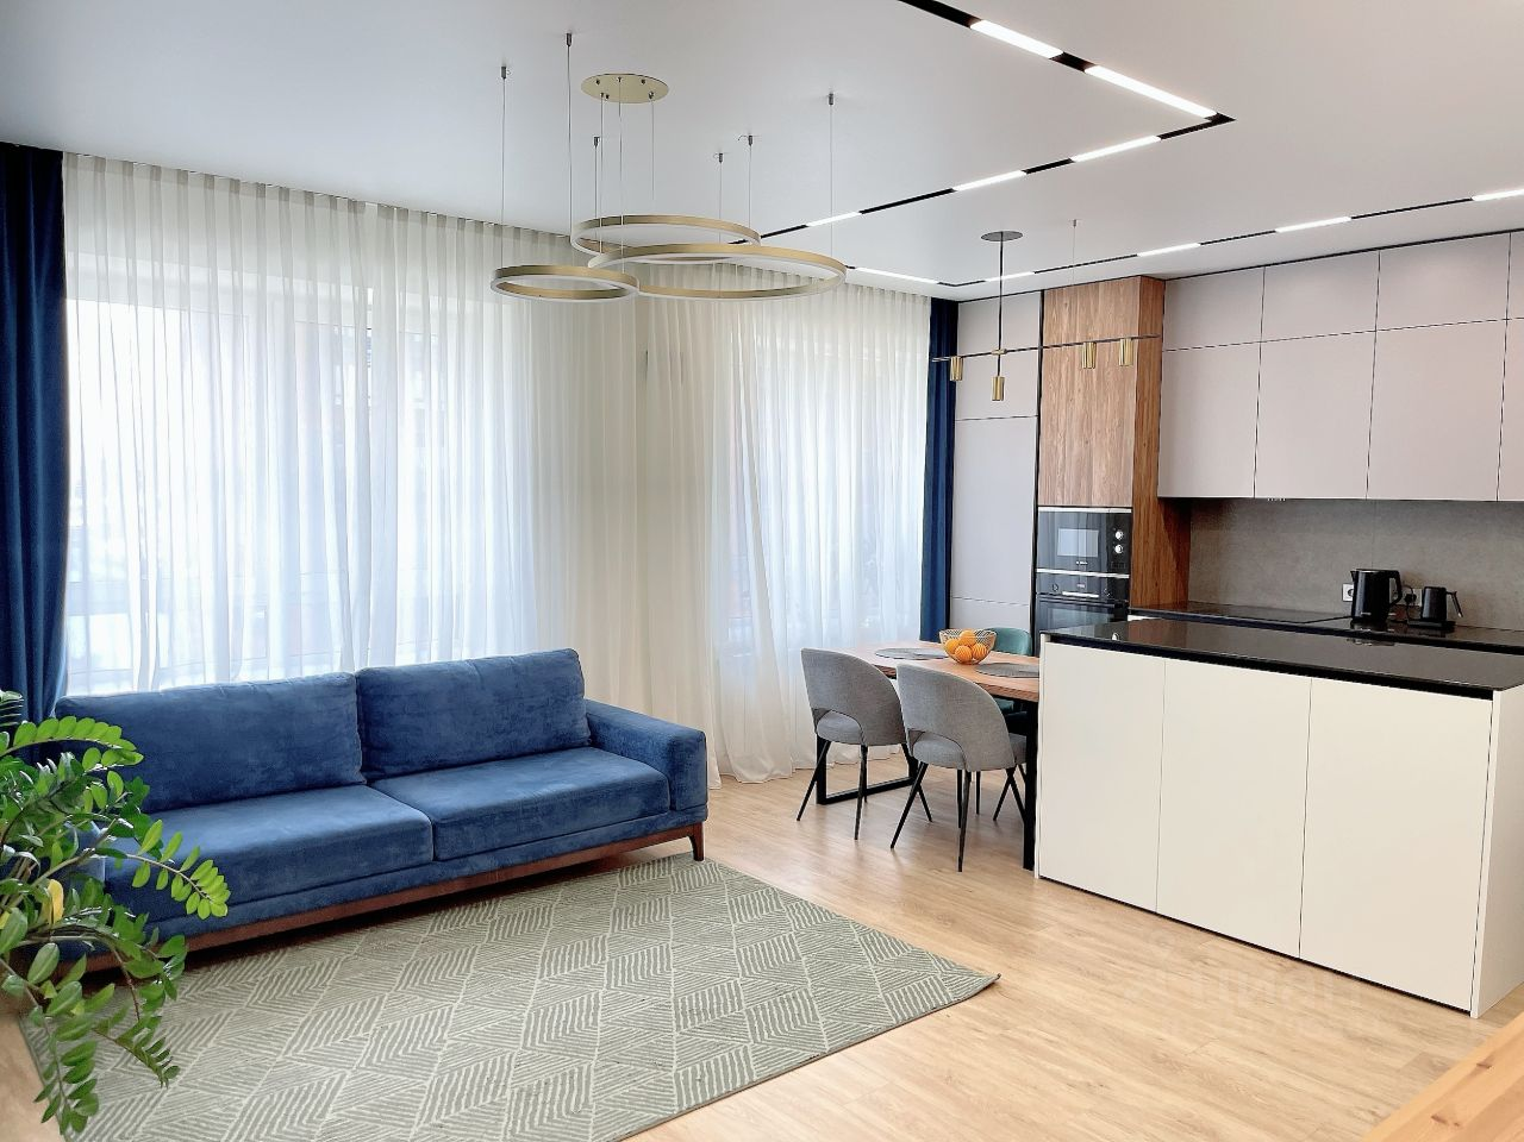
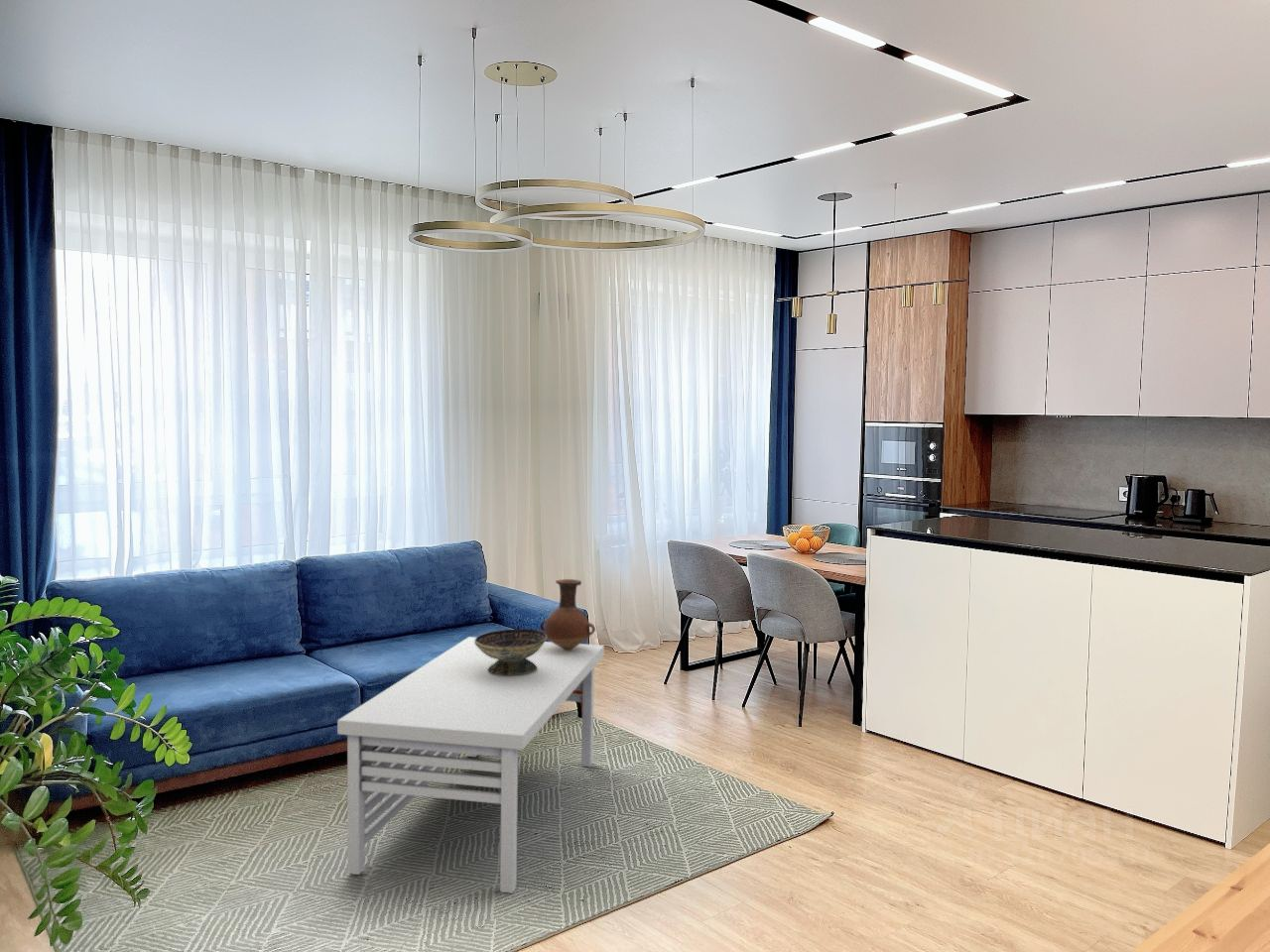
+ coffee table (490, 744)
+ vase (567, 614)
+ decorative bowl (510, 652)
